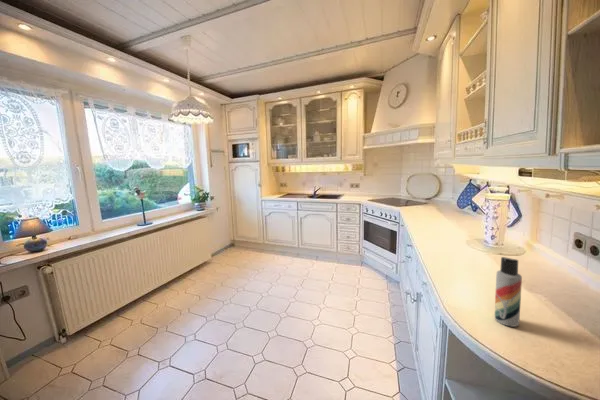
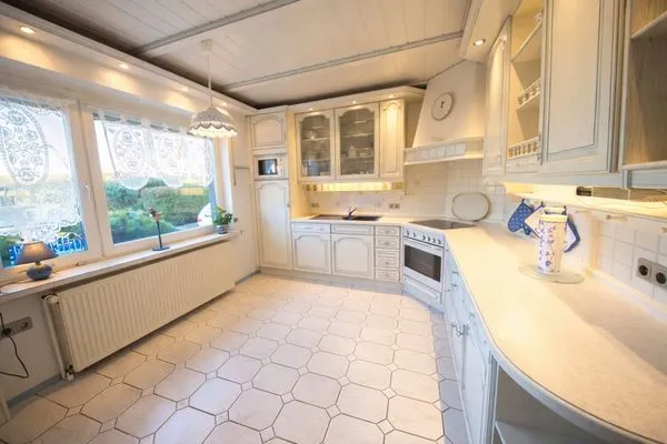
- lotion bottle (508, 290)
